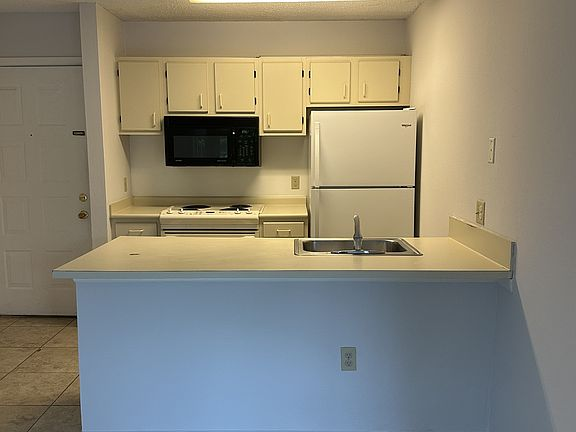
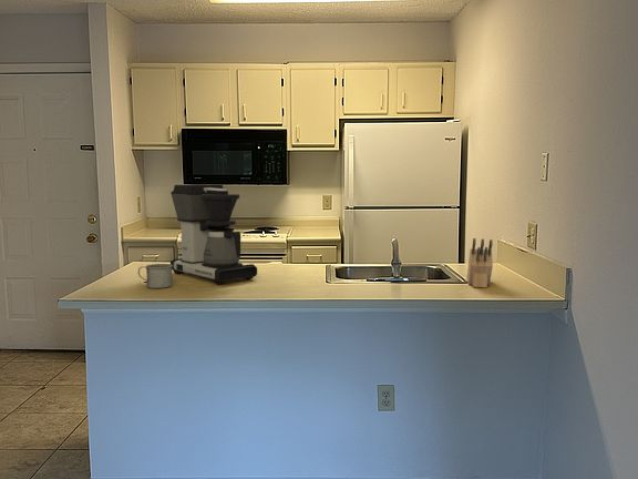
+ coffee maker (212, 231)
+ knife block (480, 259)
+ mug (157, 275)
